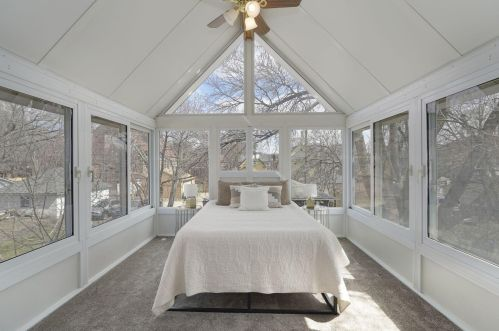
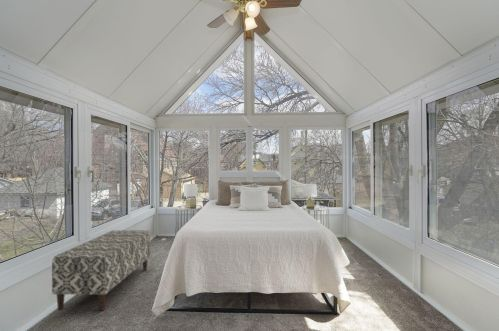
+ bench (109, 263)
